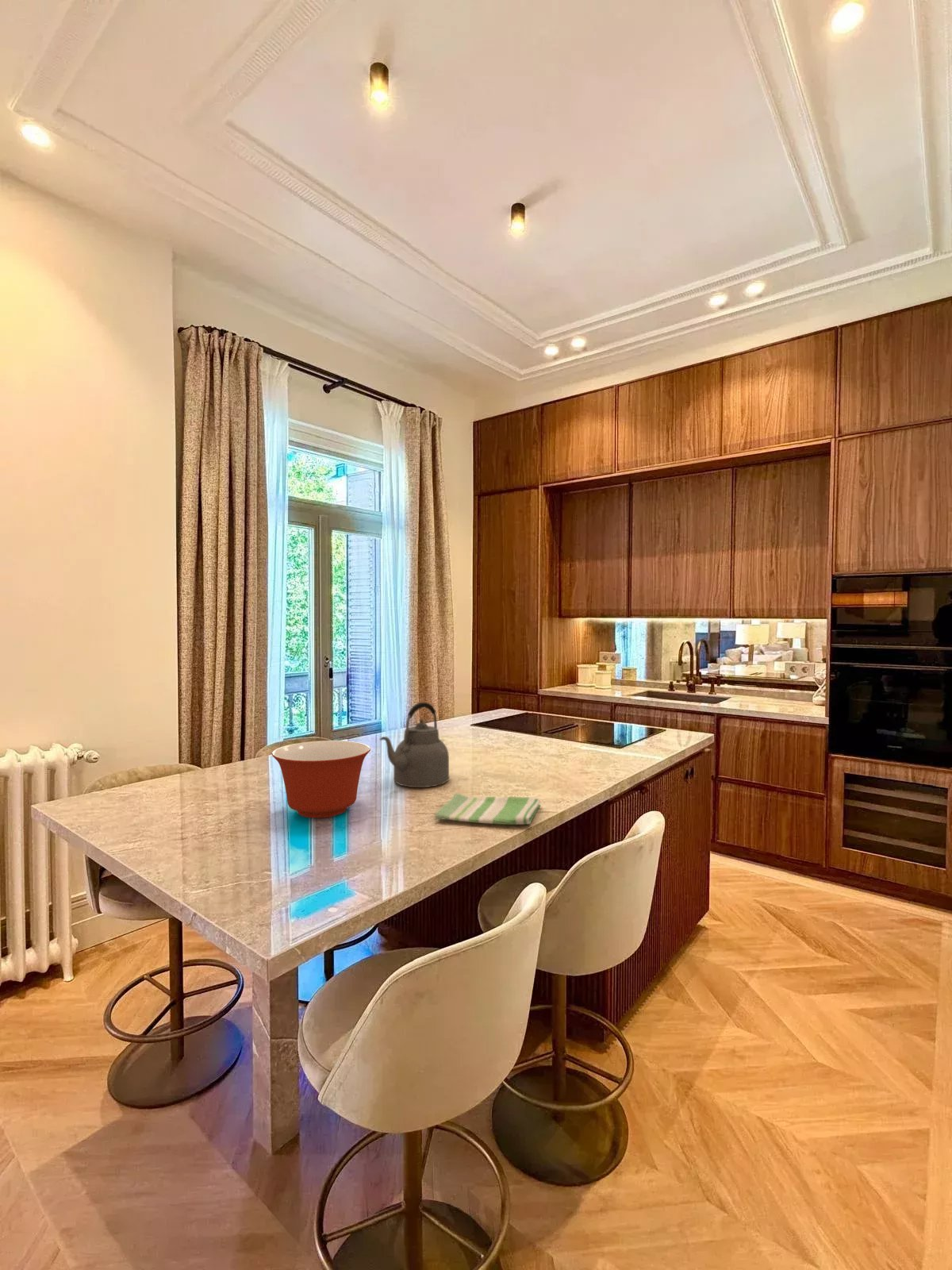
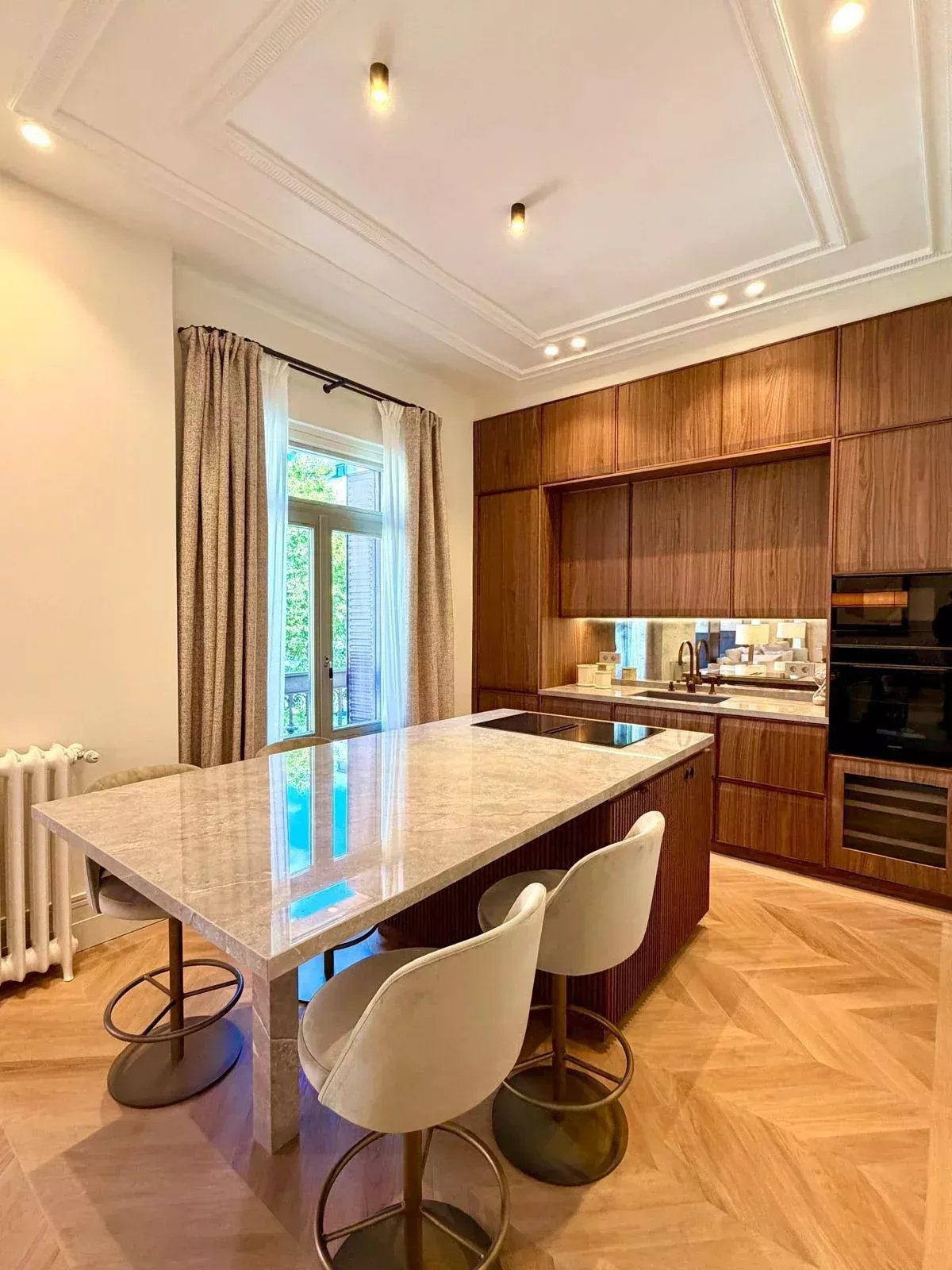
- kettle (412, 744)
- mixing bowl (322, 779)
- dish towel (489, 808)
